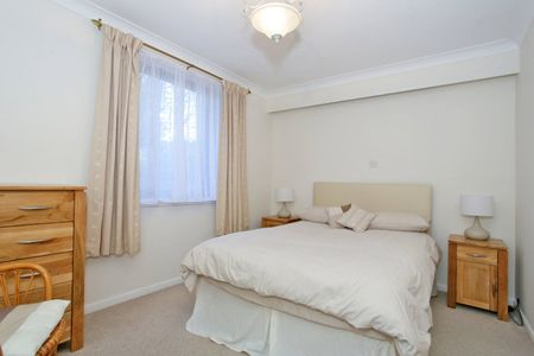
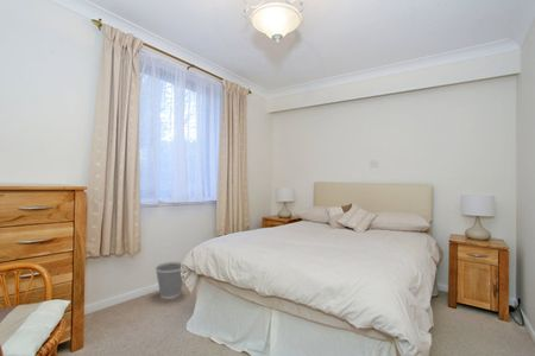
+ wastebasket (170, 280)
